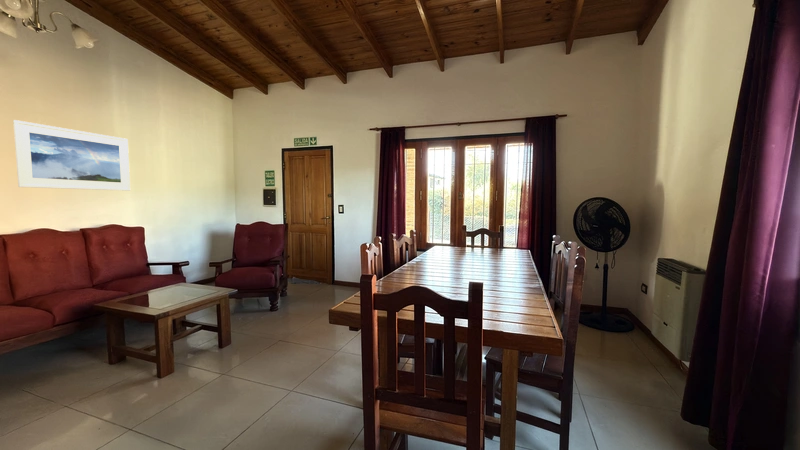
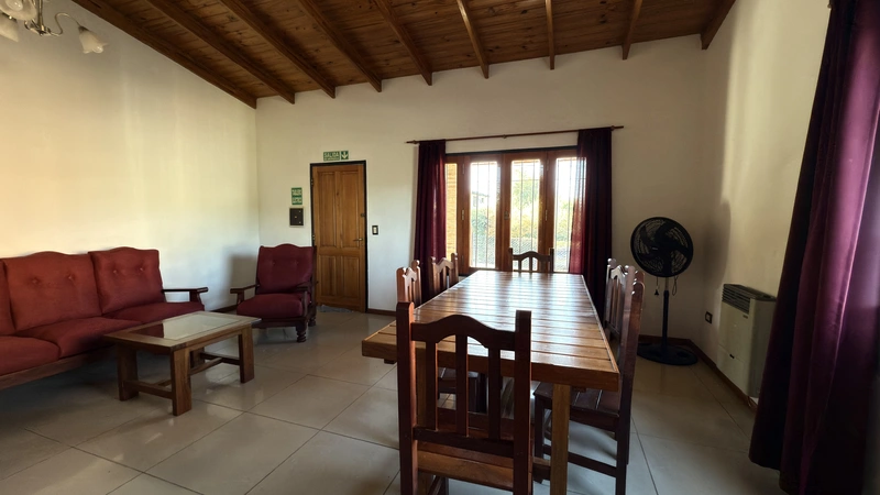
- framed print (79, 160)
